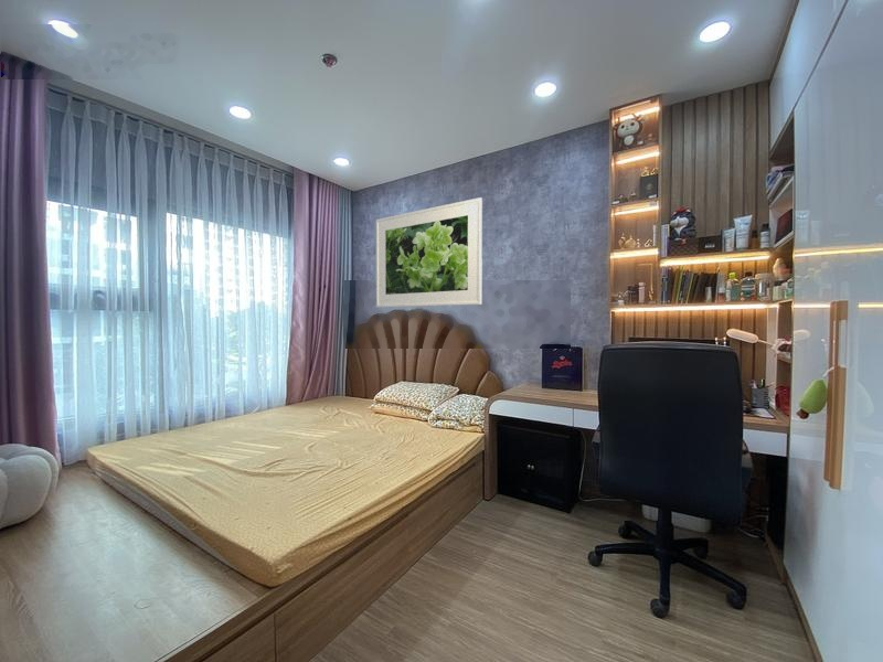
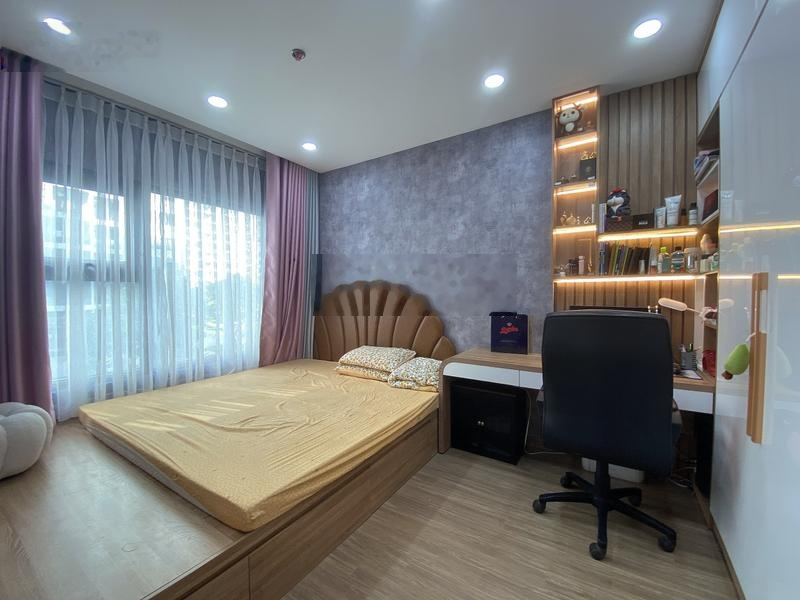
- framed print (424, 257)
